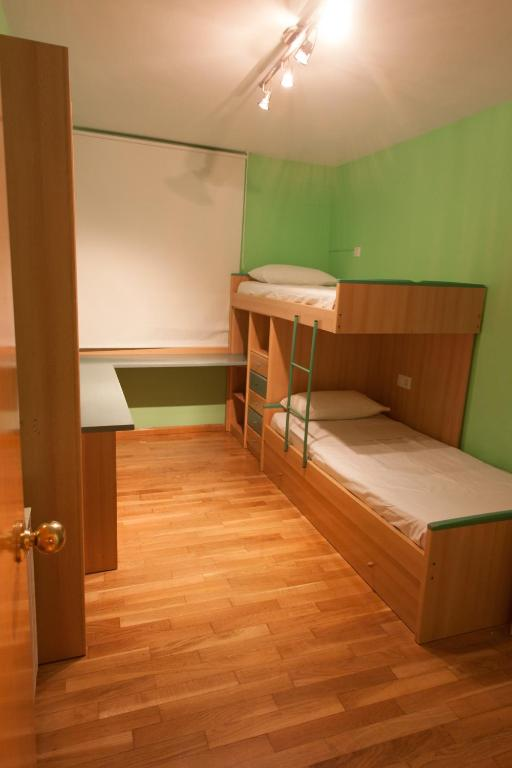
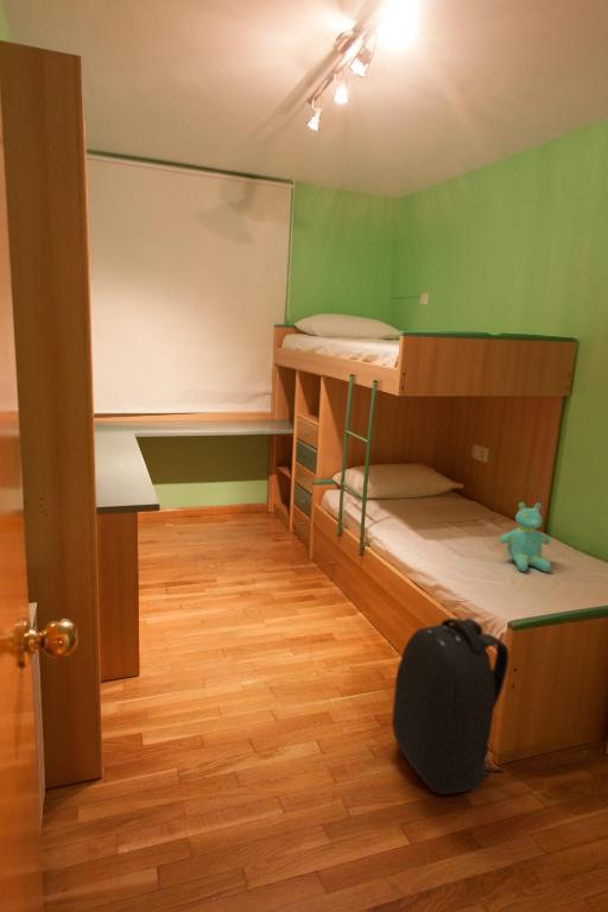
+ backpack (452, 696)
+ teddy bear (530, 536)
